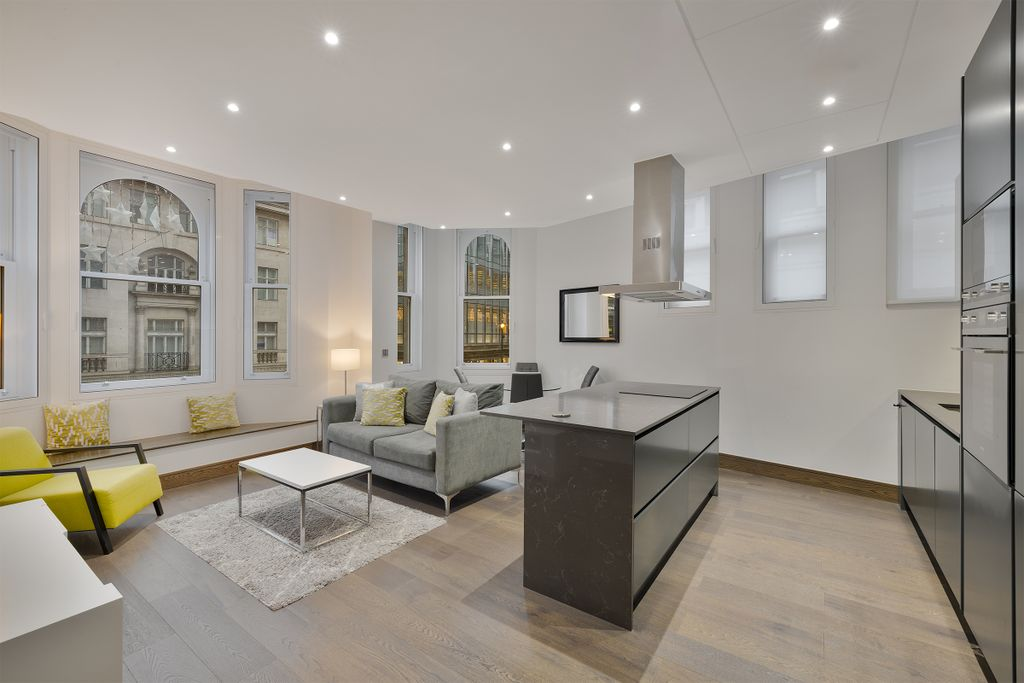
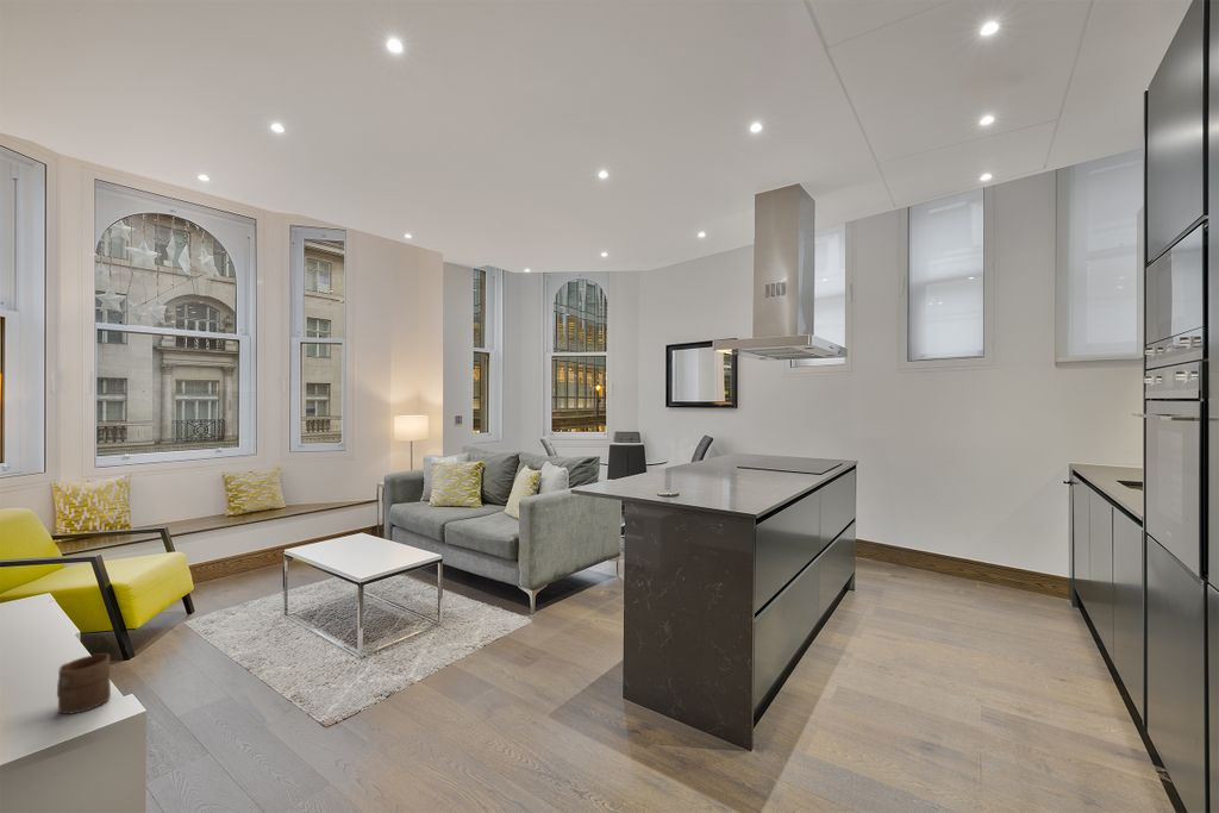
+ cup (83, 682)
